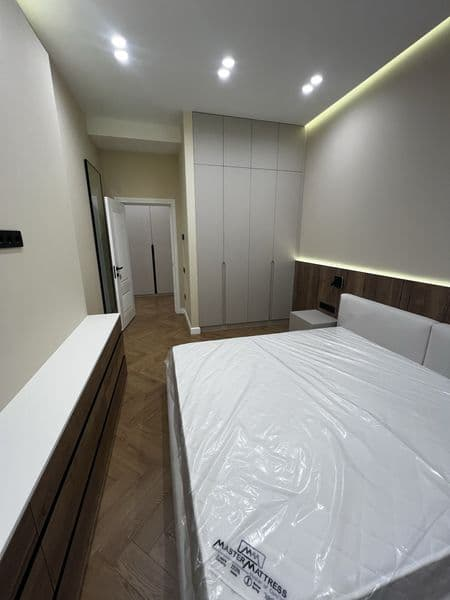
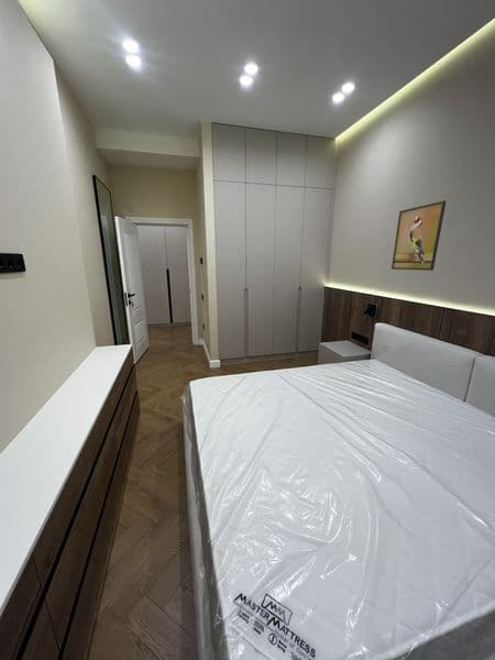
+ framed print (415, 239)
